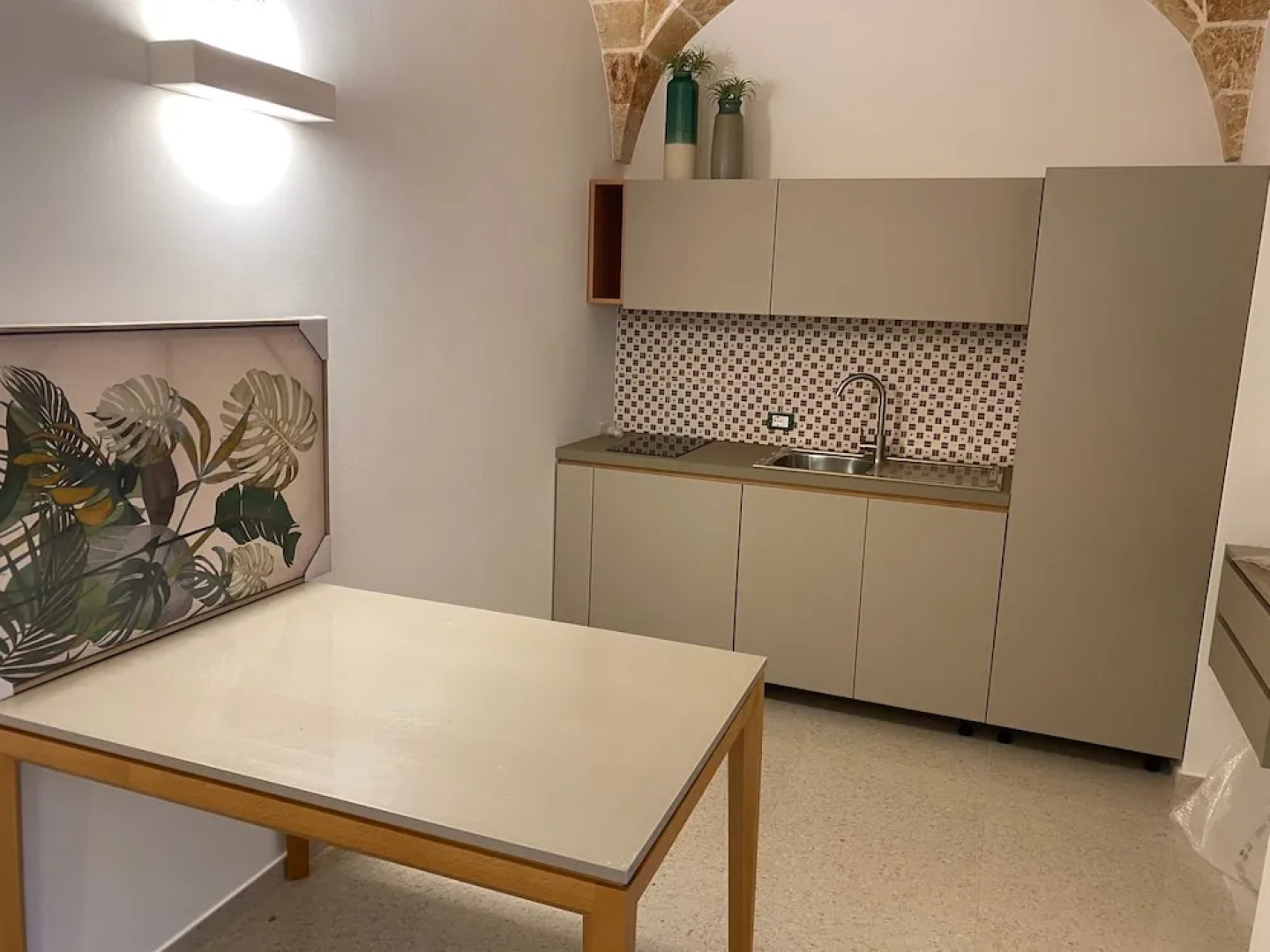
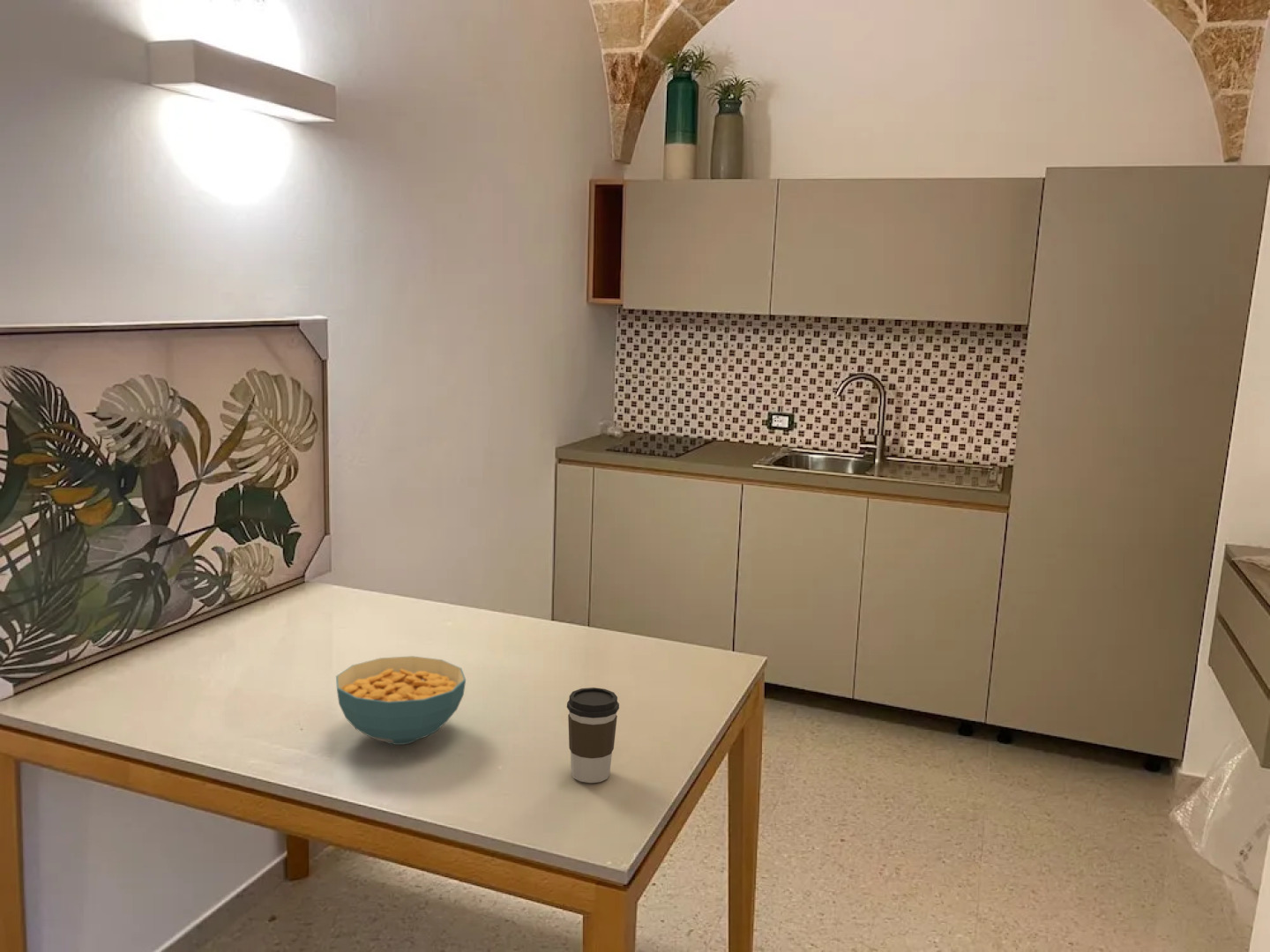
+ coffee cup (592, 735)
+ cereal bowl (400, 707)
